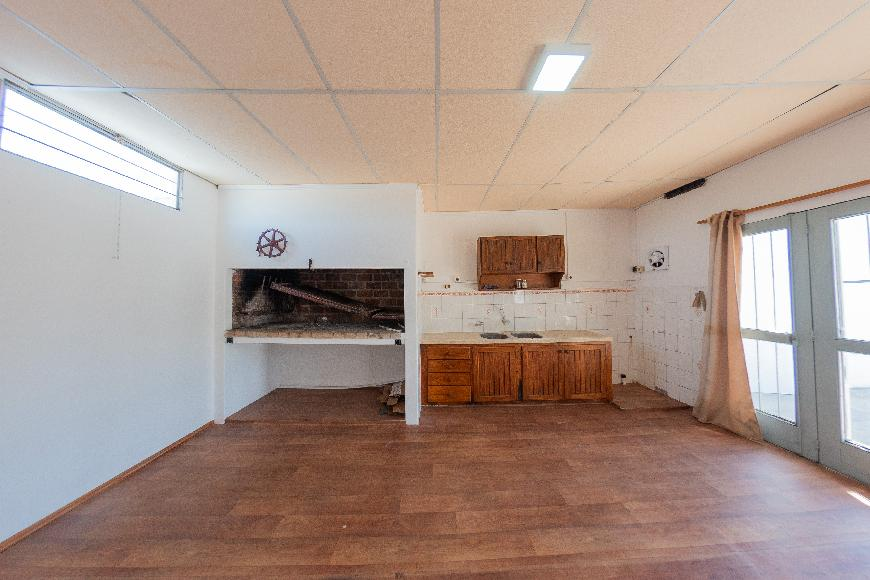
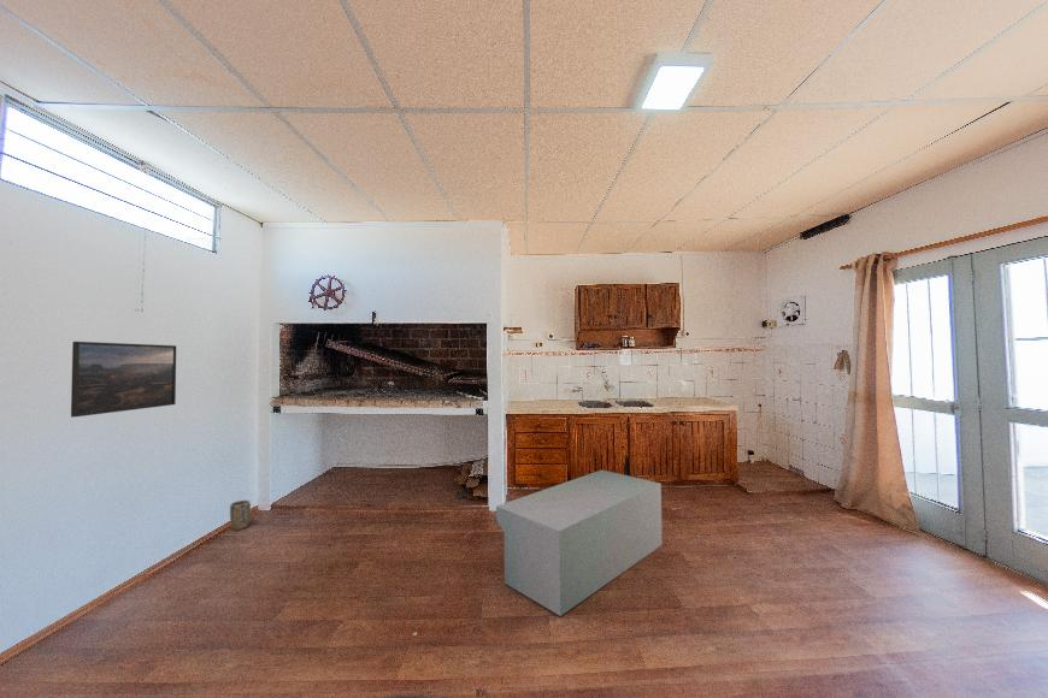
+ coffee table (585, 526)
+ plant pot (240, 515)
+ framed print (130, 377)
